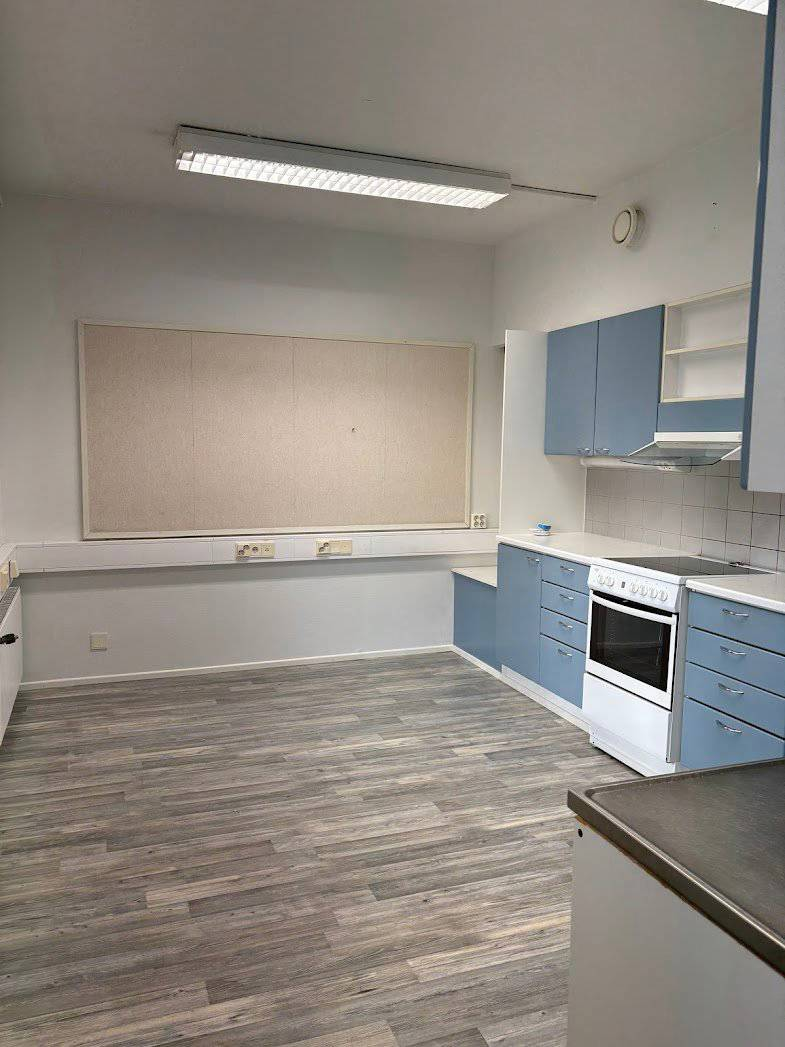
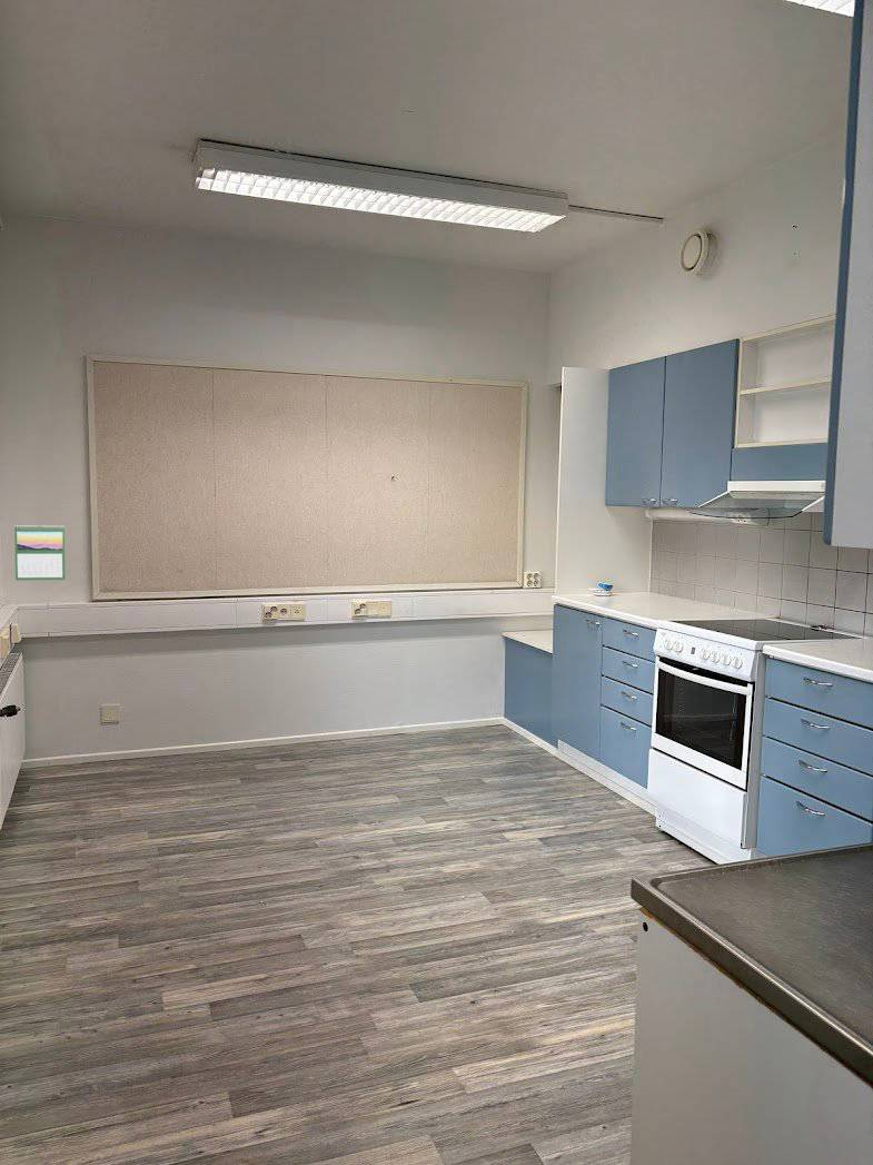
+ calendar (40, 552)
